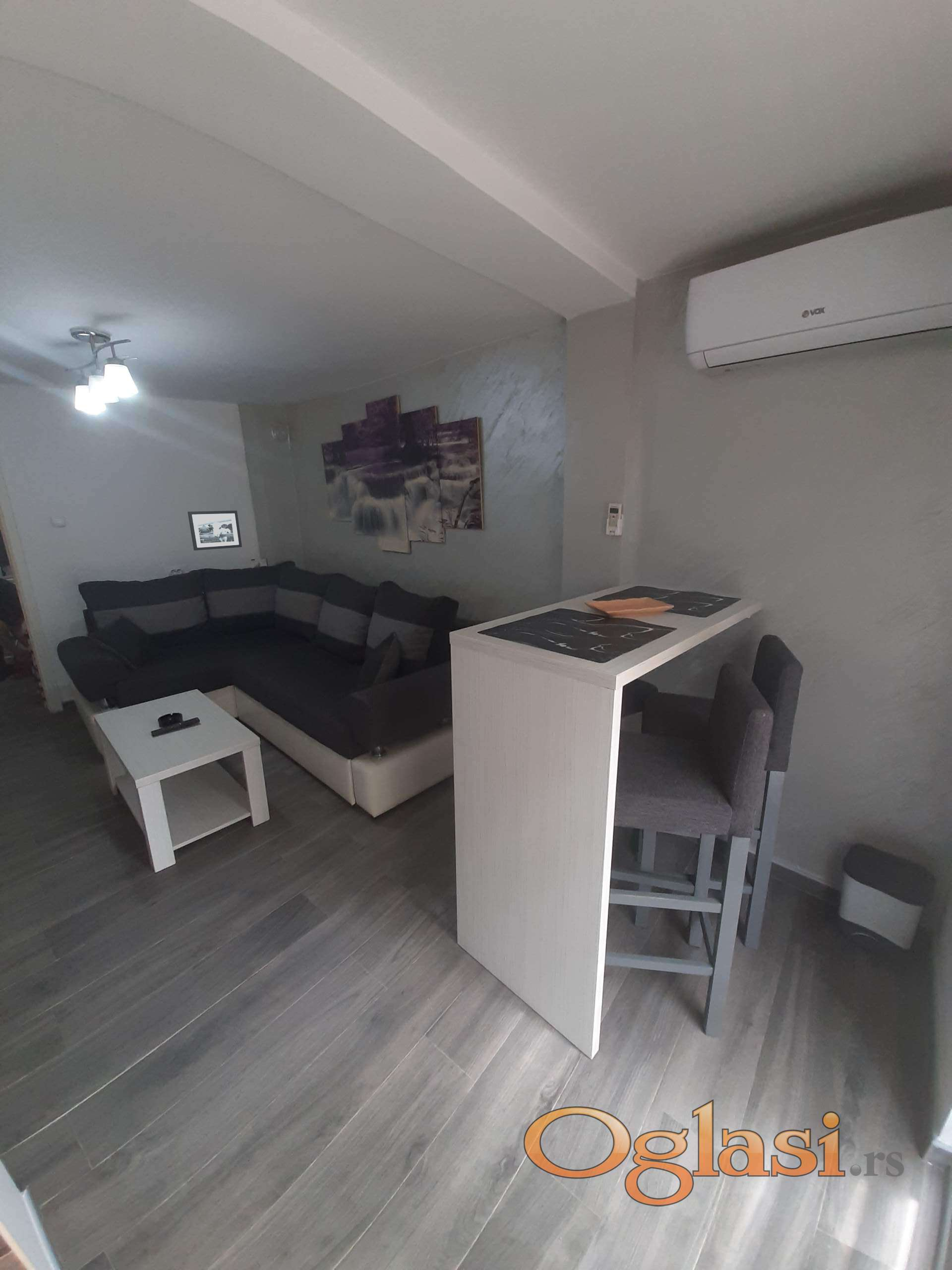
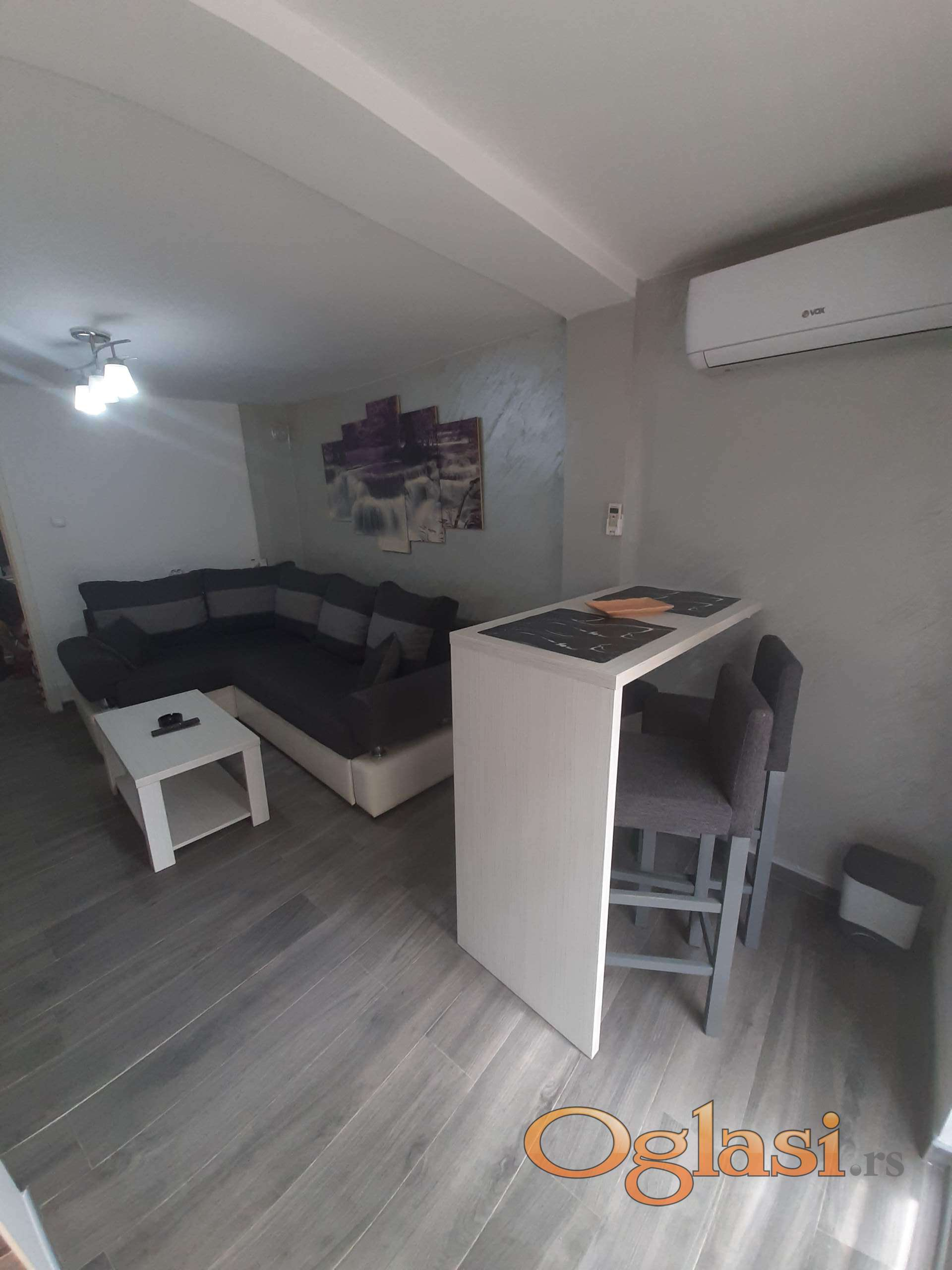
- picture frame (216, 530)
